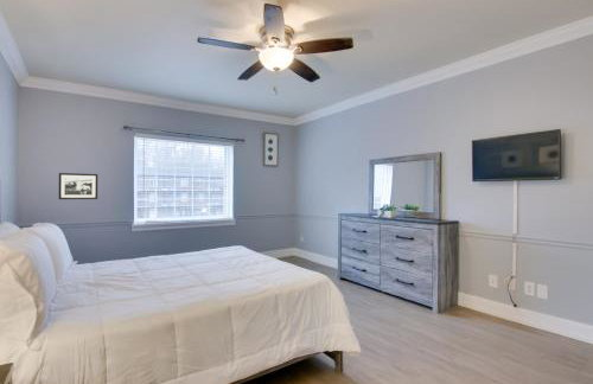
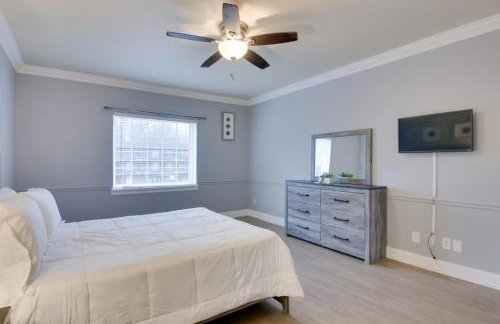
- picture frame (78, 186)
